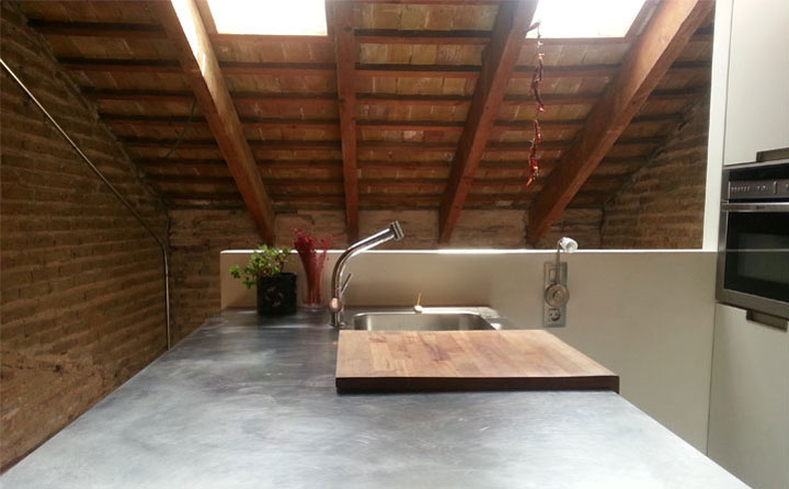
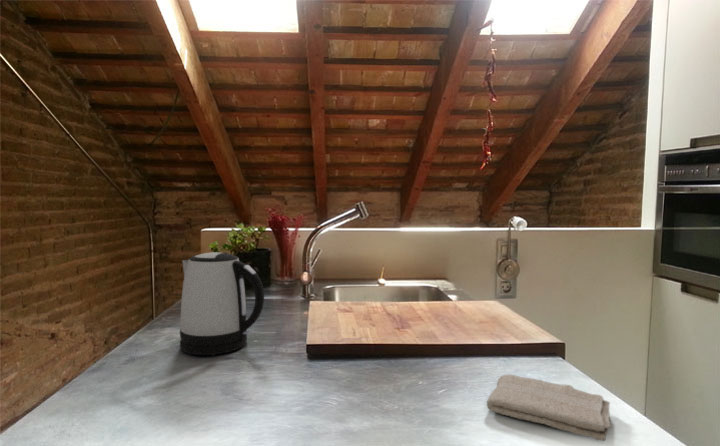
+ kettle (222, 299)
+ washcloth (547, 402)
